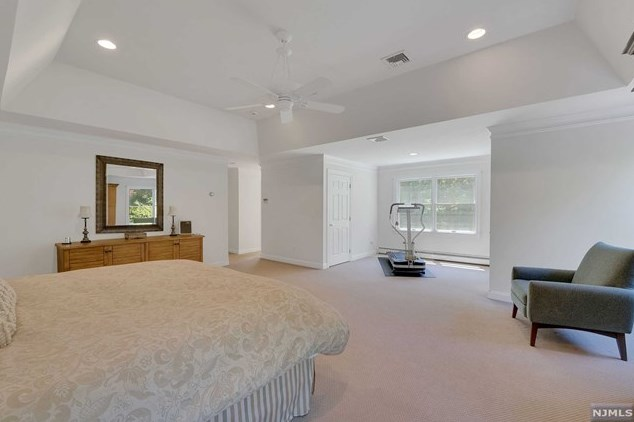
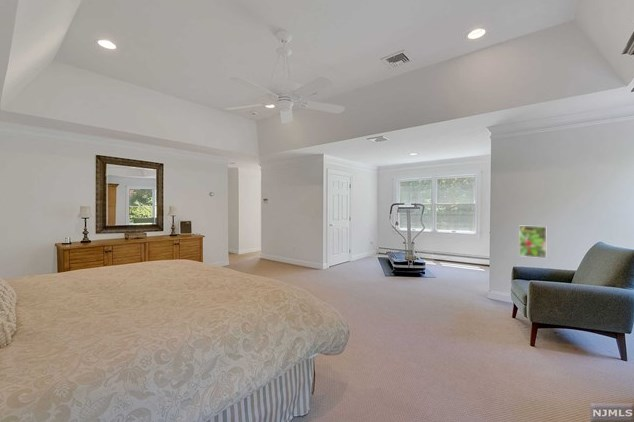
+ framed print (532, 241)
